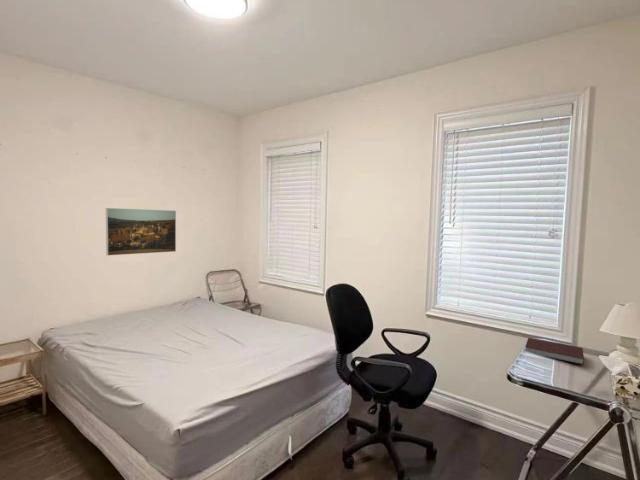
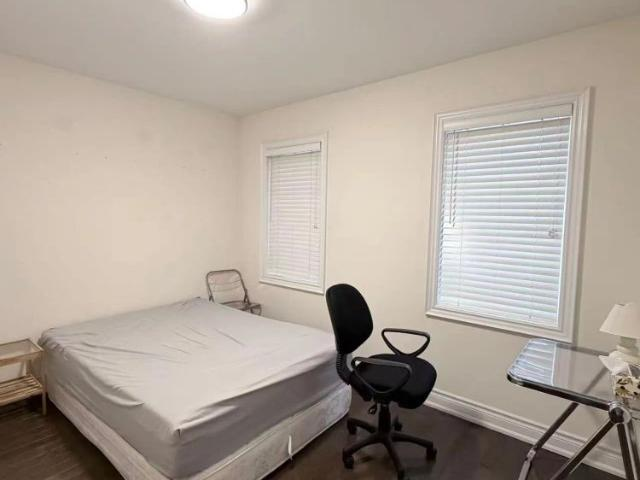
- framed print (143, 231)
- notebook (553, 350)
